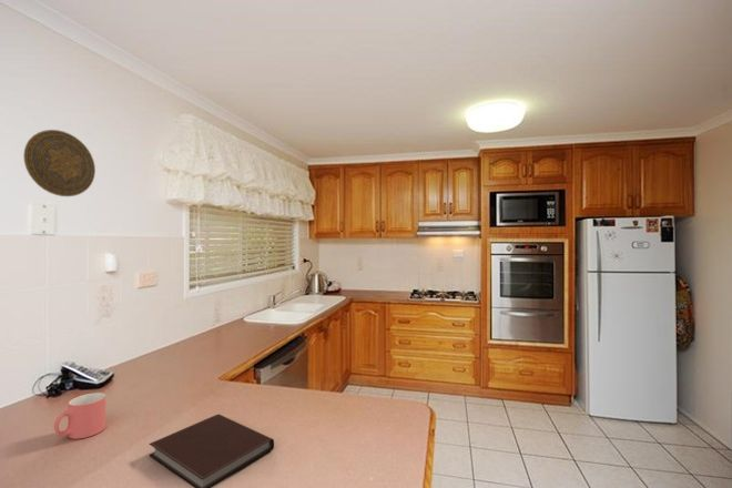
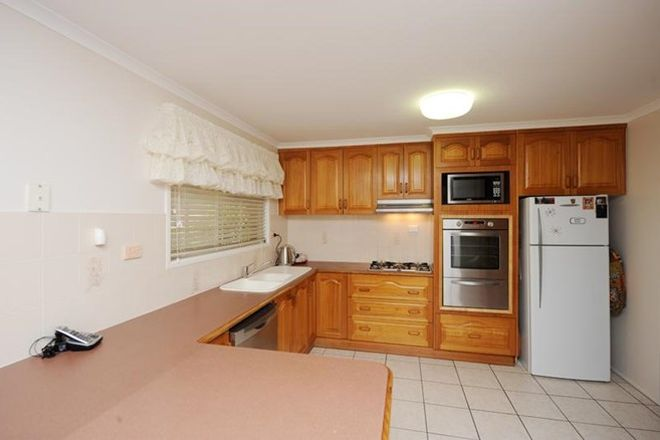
- notebook (212, 446)
- decorative plate (64, 163)
- mug (80, 417)
